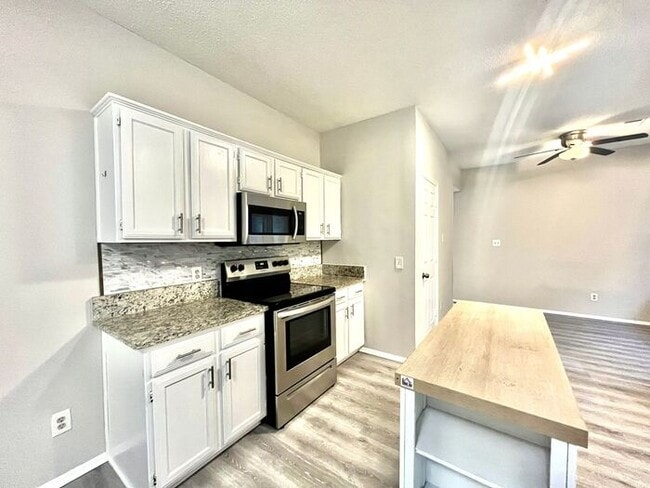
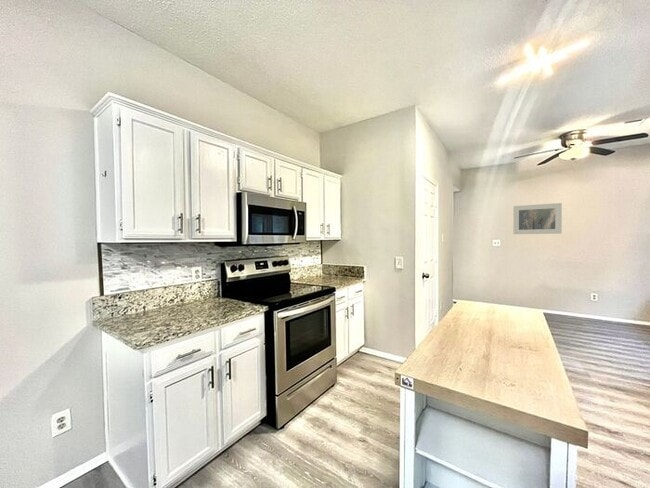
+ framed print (536, 219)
